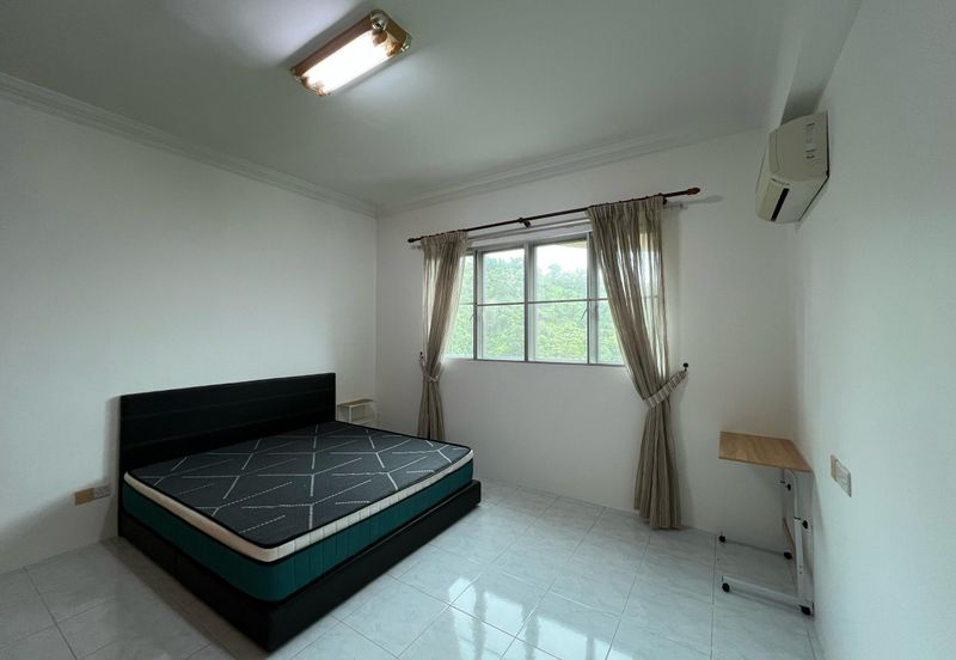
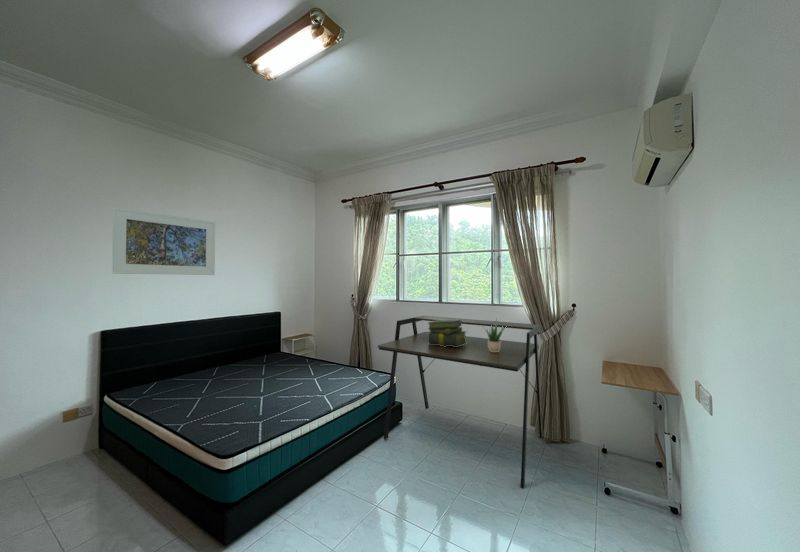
+ desk (466, 363)
+ potted plant (495, 334)
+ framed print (169, 245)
+ stack of books (445, 331)
